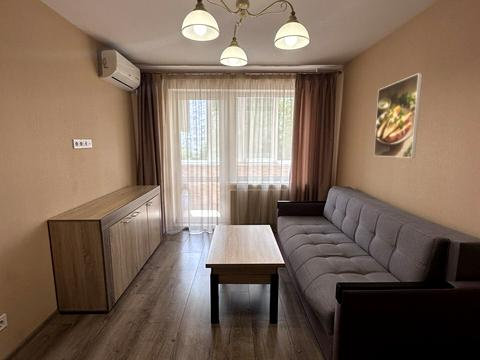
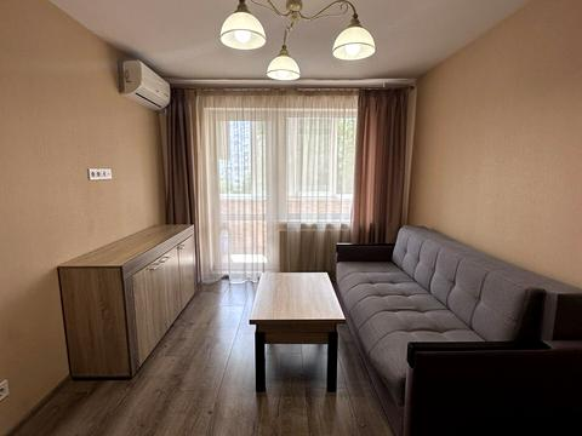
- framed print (394, 120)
